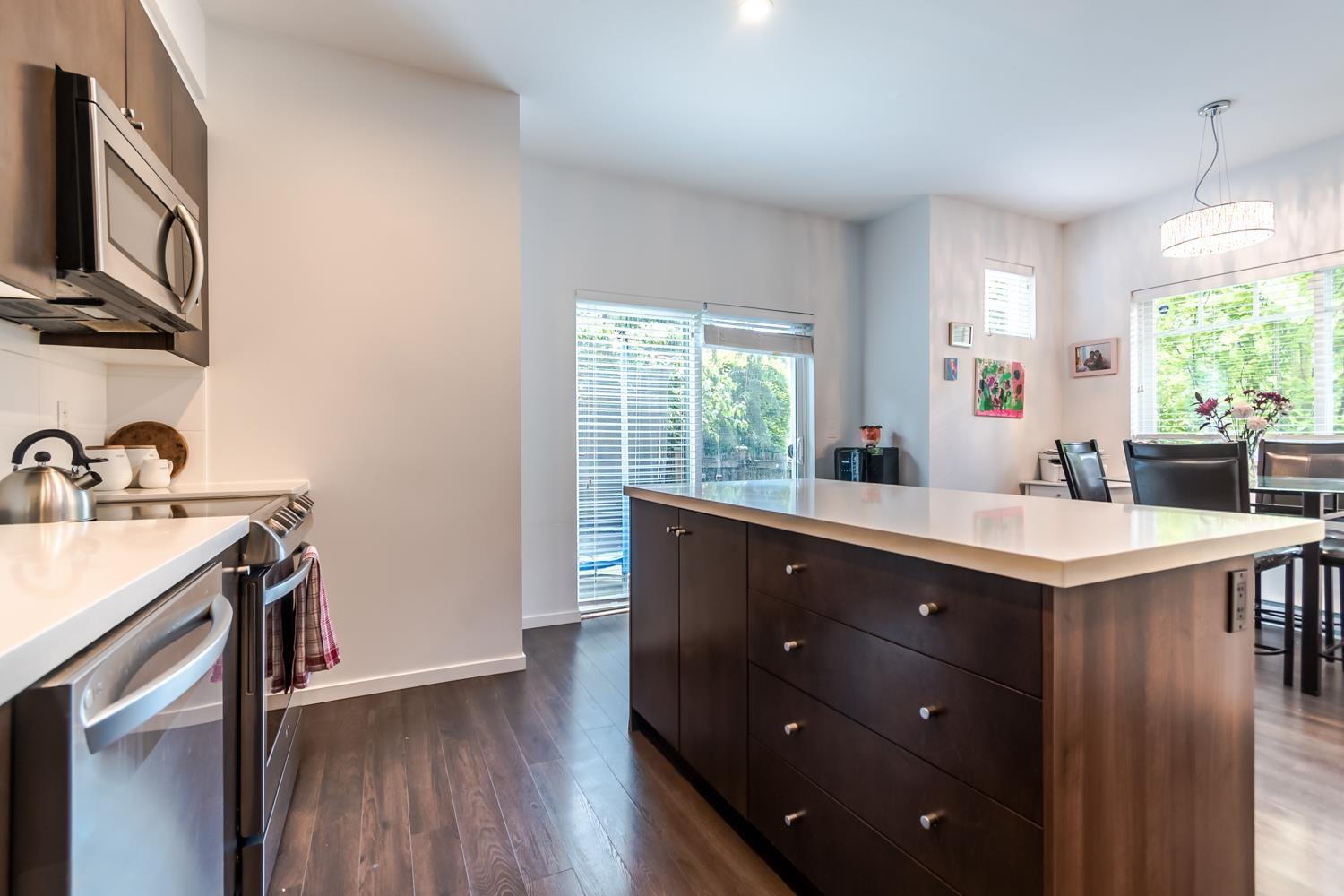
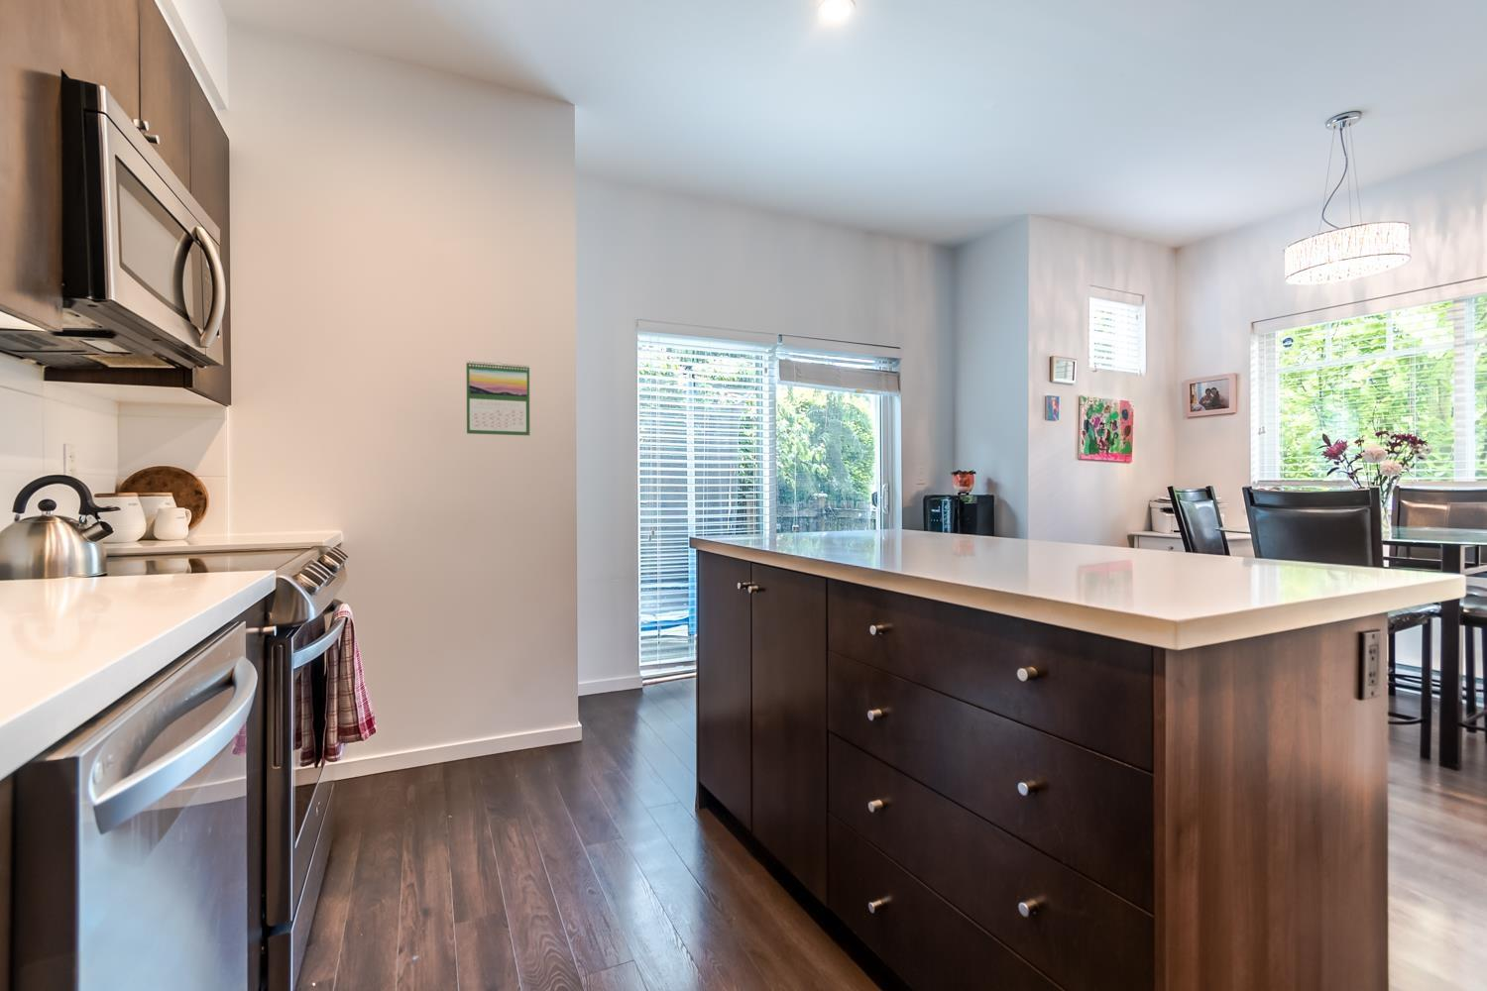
+ calendar (499, 397)
